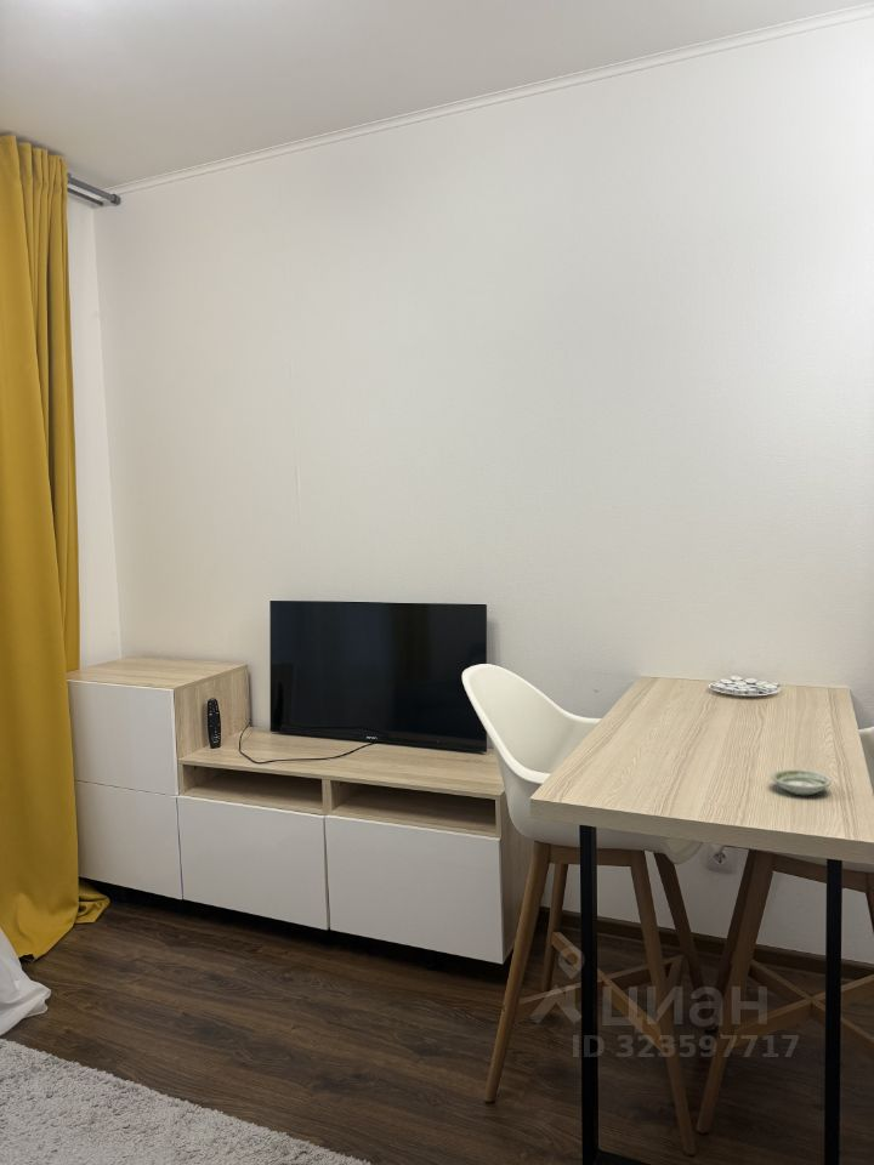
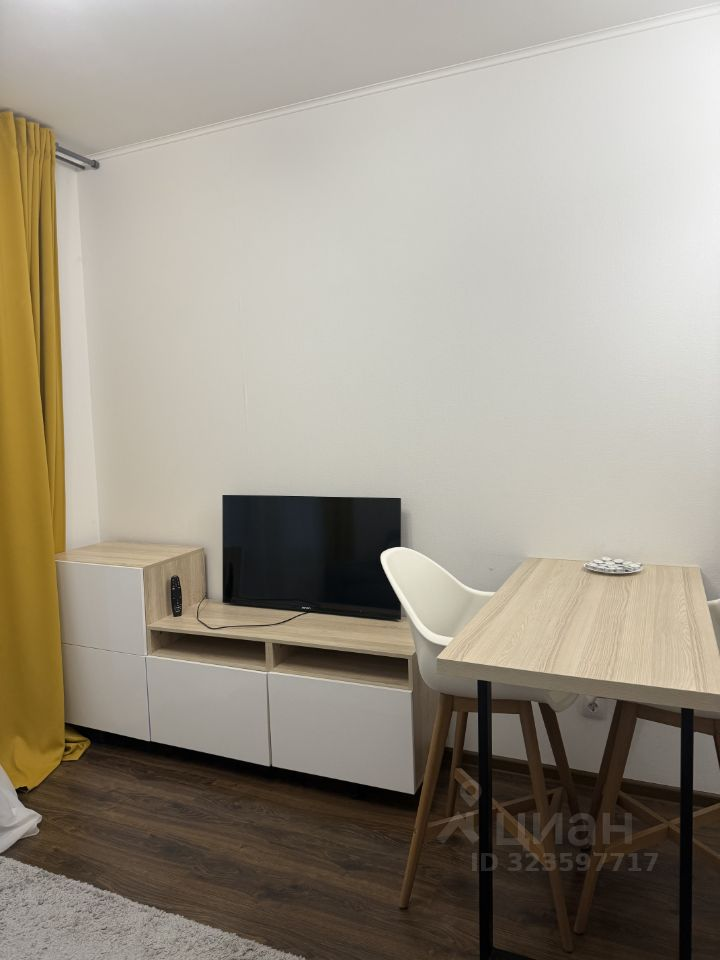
- saucer (800, 783)
